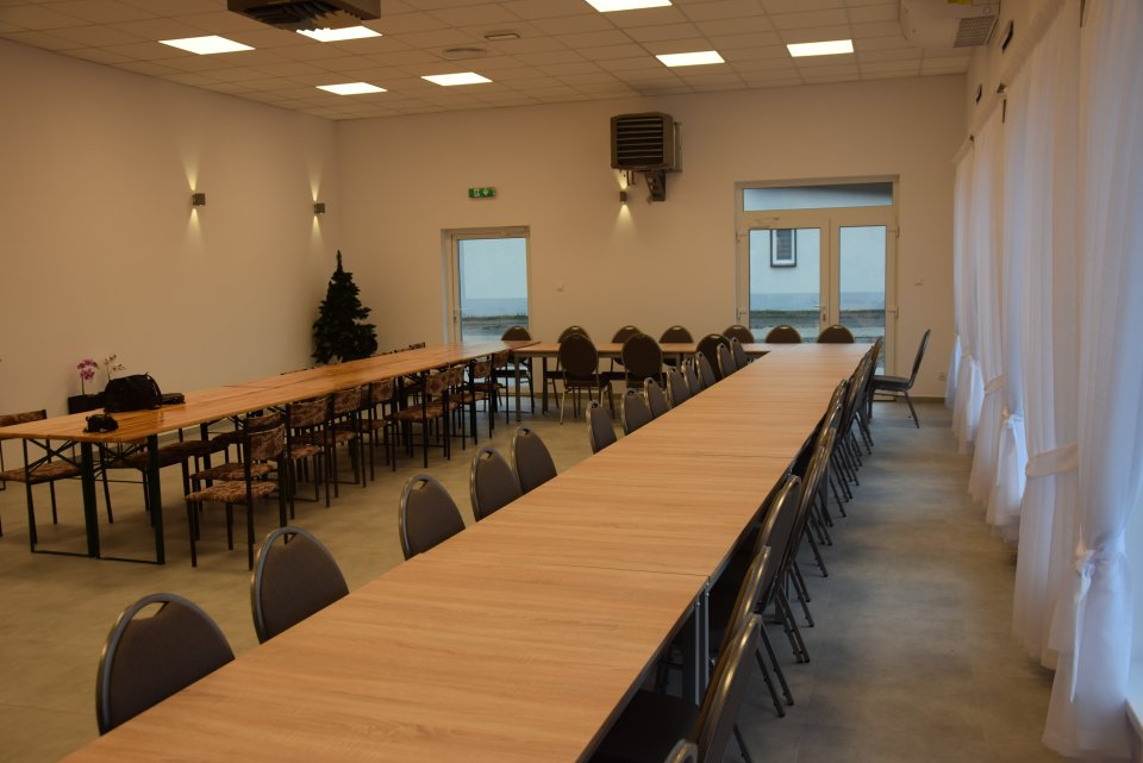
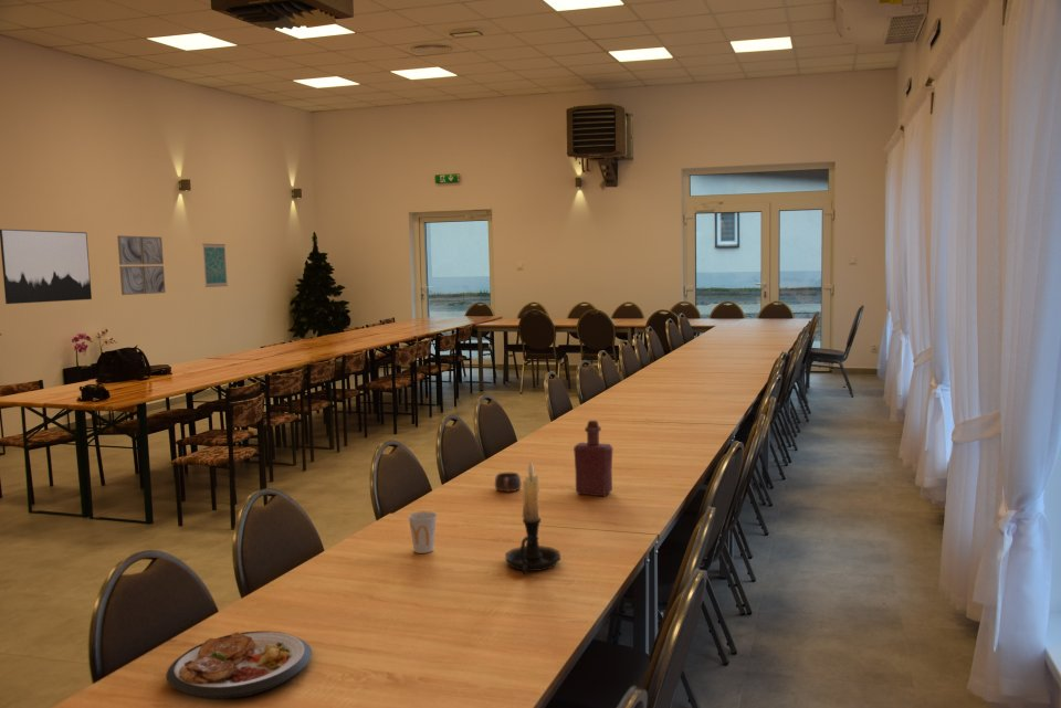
+ cup (506, 483)
+ wall art (48, 266)
+ plate (240, 657)
+ candle holder (529, 515)
+ cup (422, 532)
+ bottle (592, 456)
+ wall art (214, 265)
+ wall art (141, 266)
